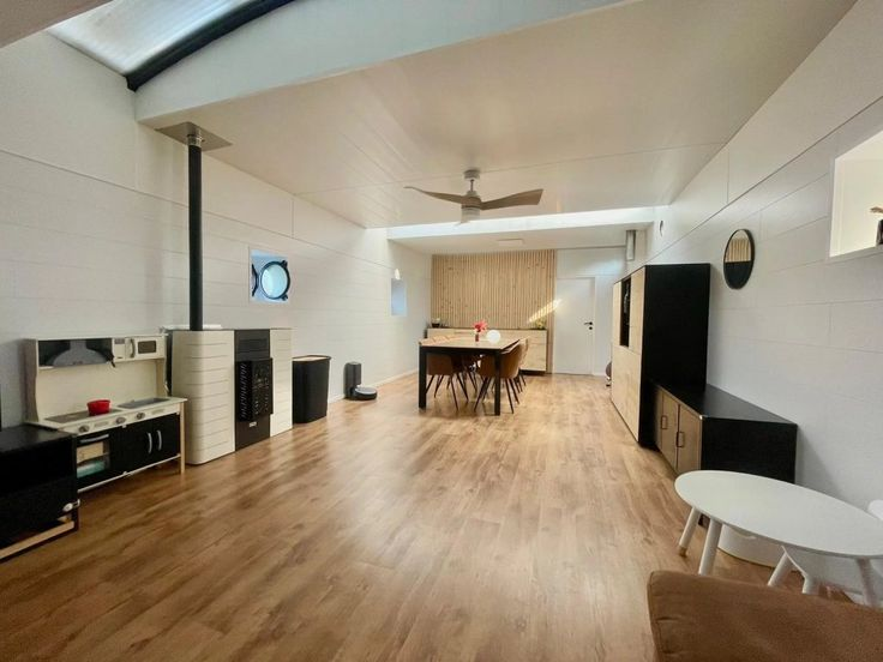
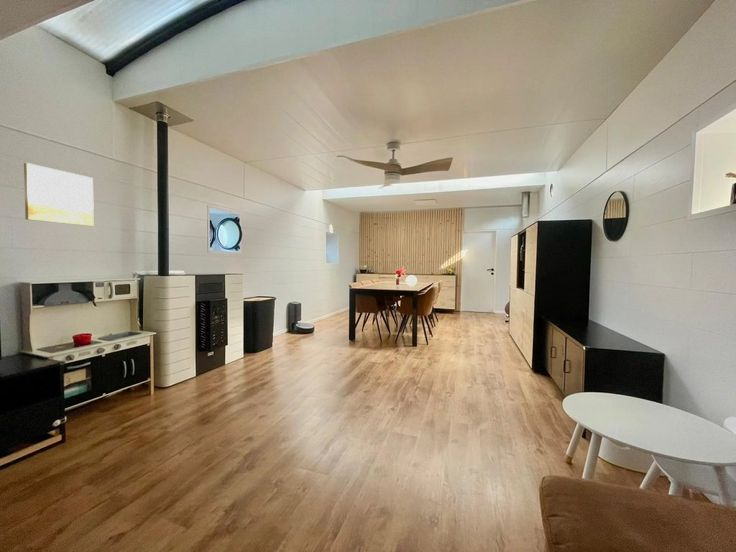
+ wall art (61, 197)
